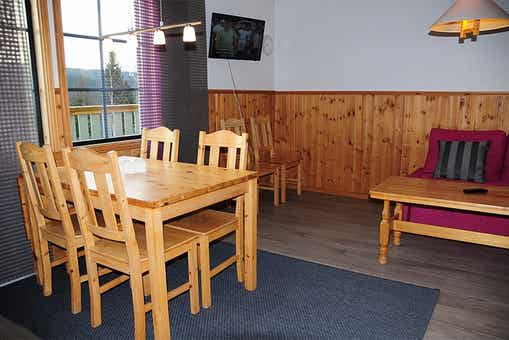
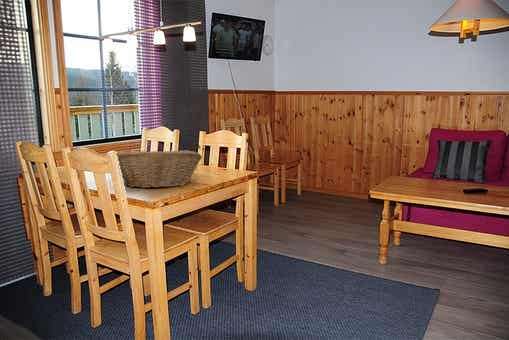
+ fruit basket (156, 165)
